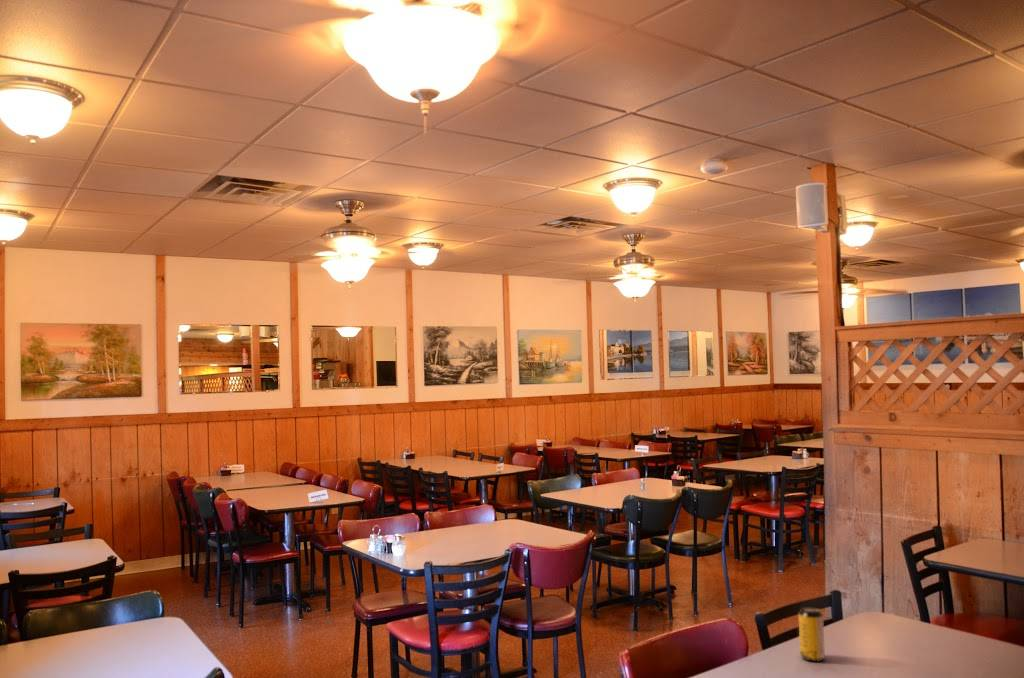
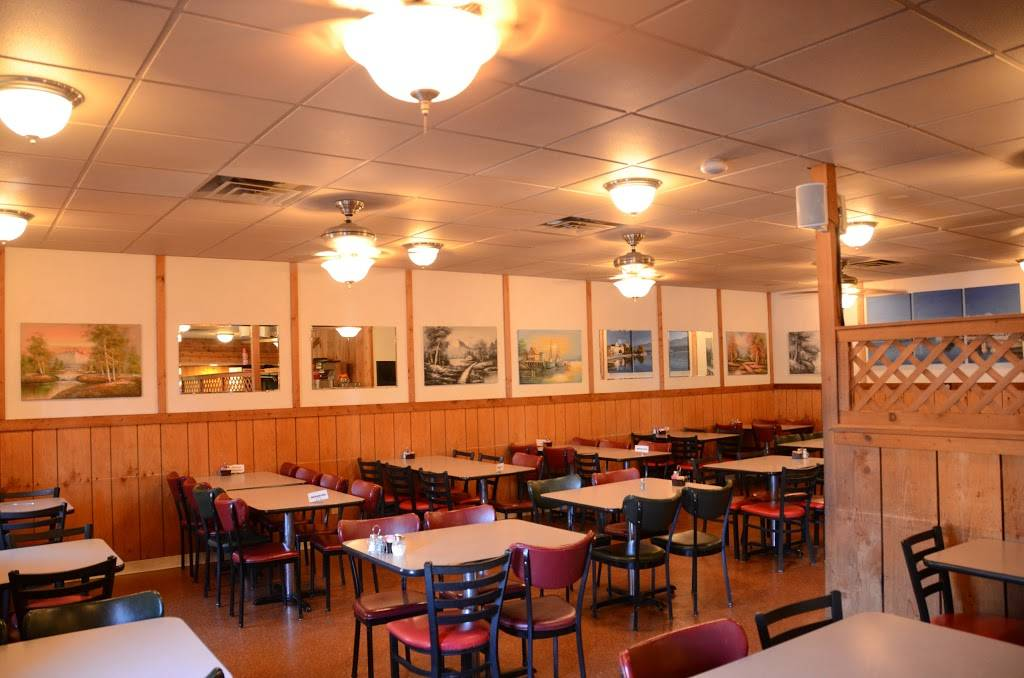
- beverage can (811, 633)
